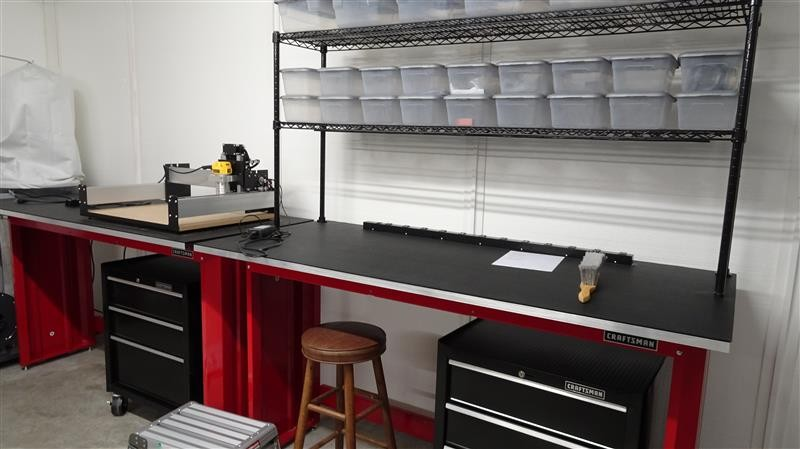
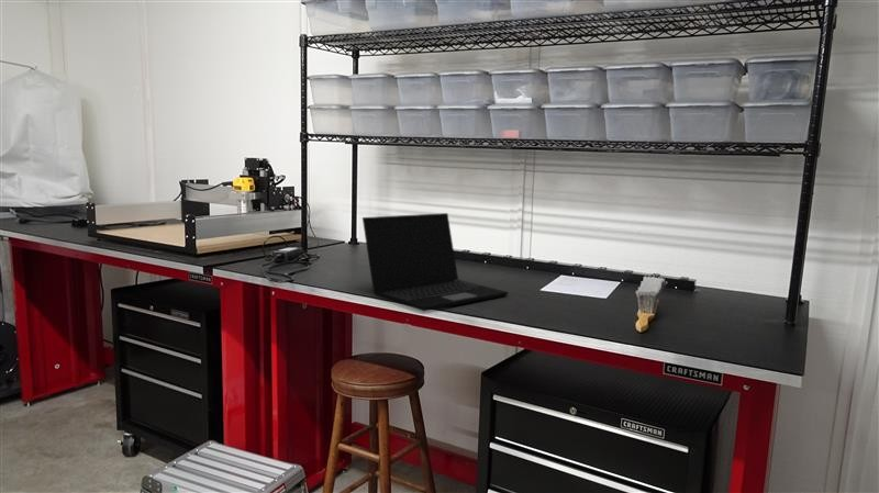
+ laptop (435, 257)
